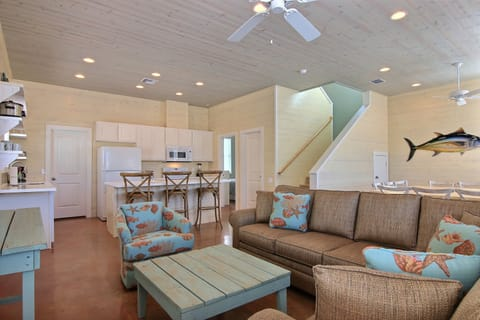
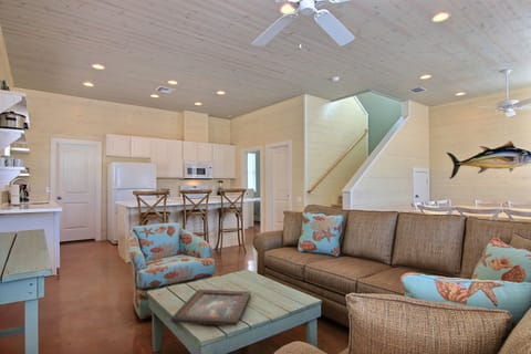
+ decorative tray (215, 305)
